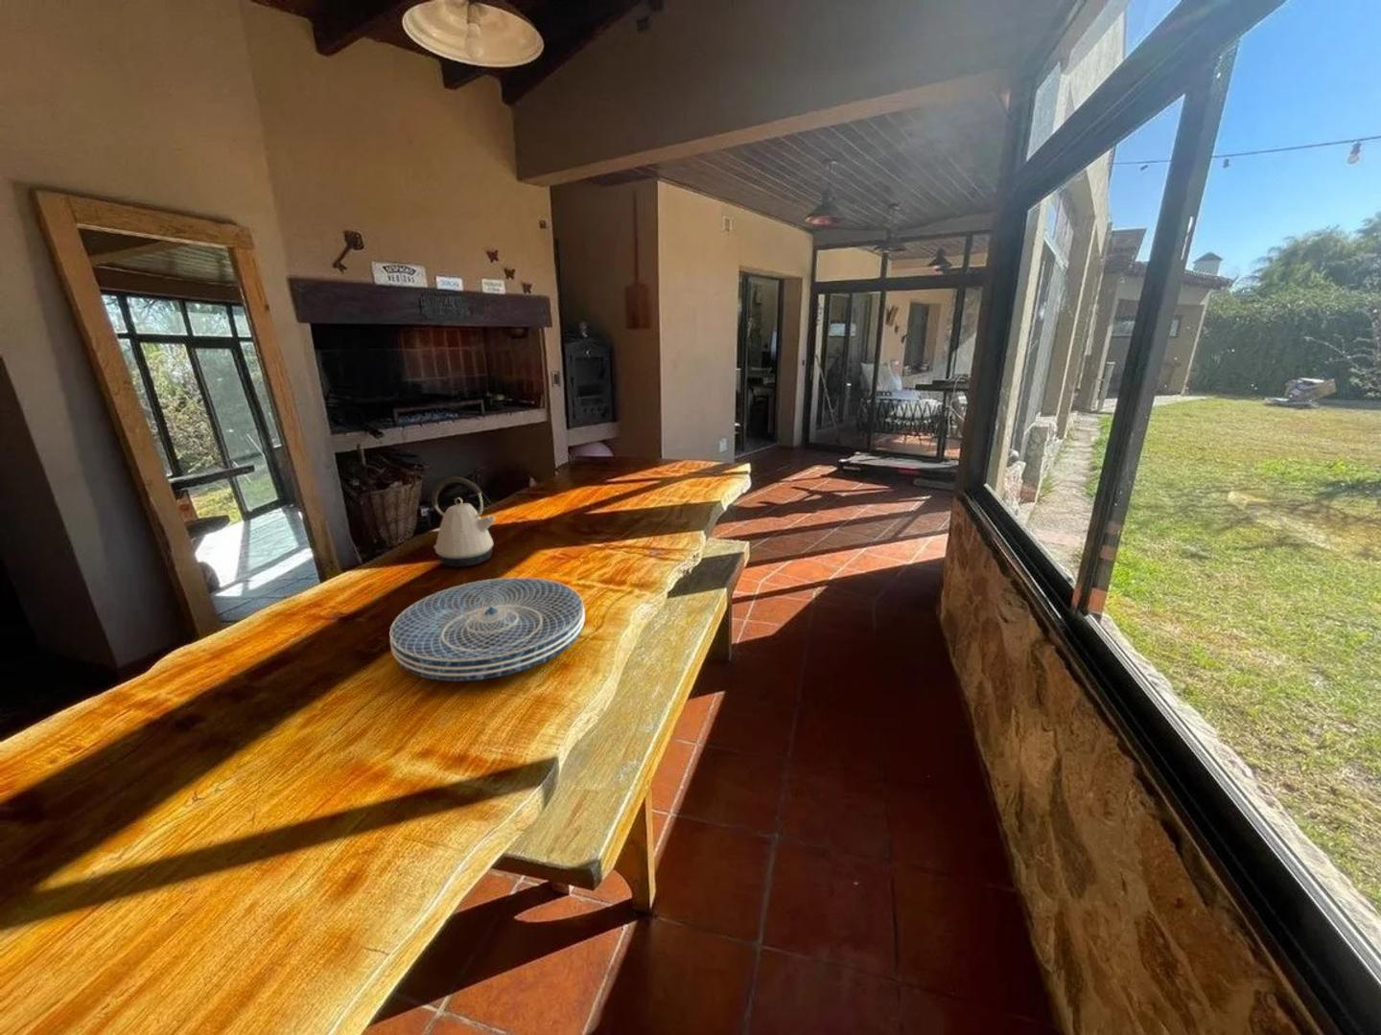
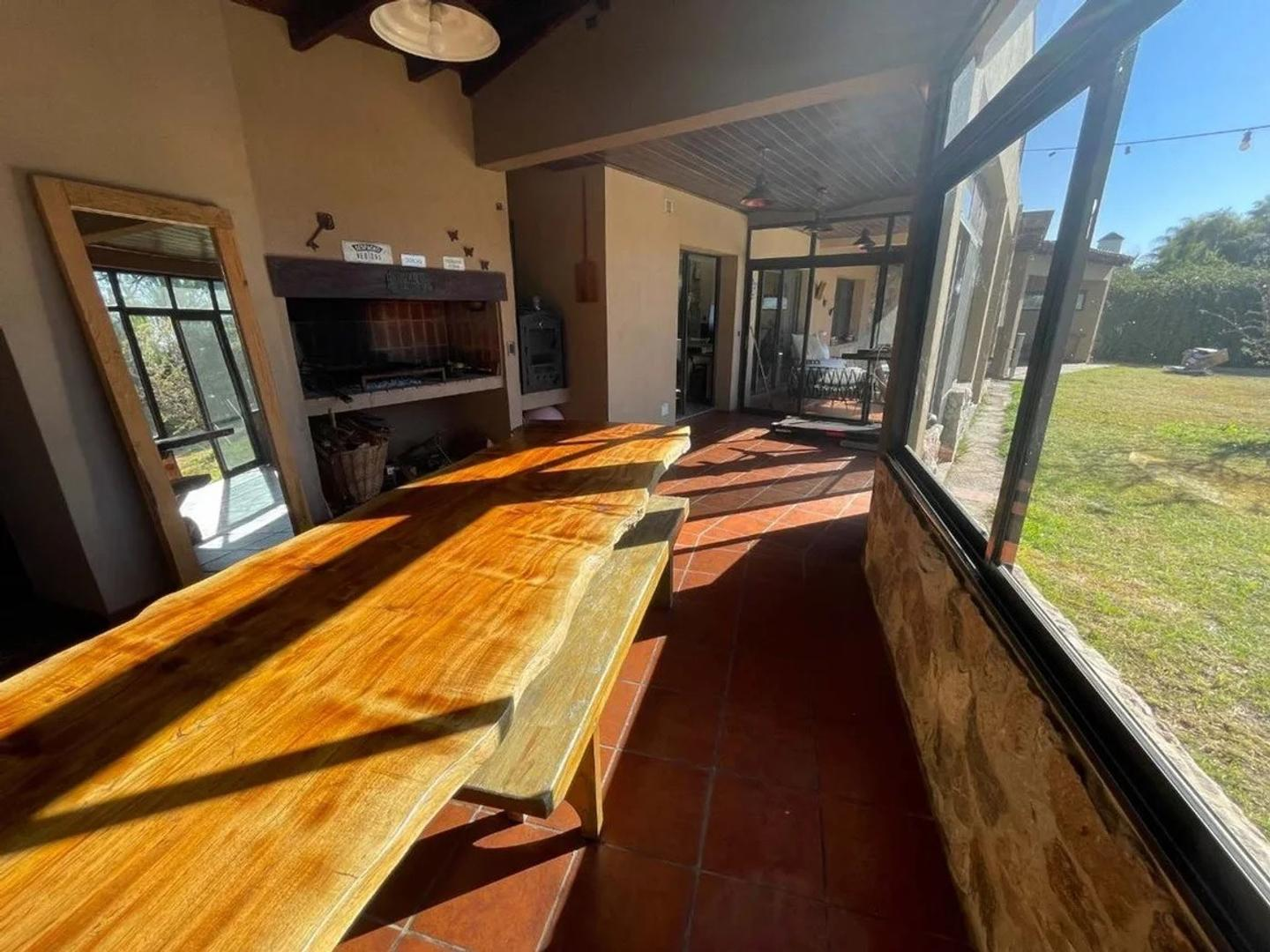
- kettle (462, 520)
- placemat (492, 624)
